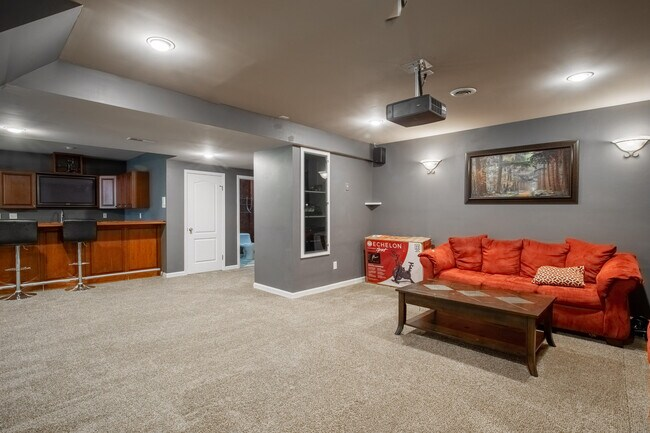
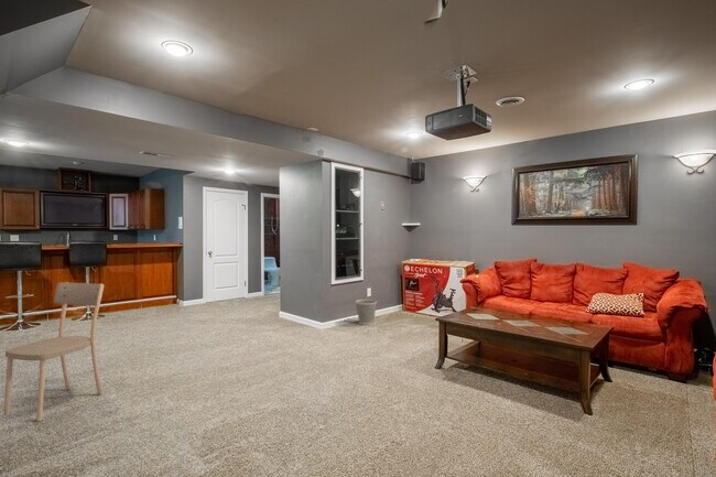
+ wastebasket (366, 312)
+ dining chair (55, 344)
